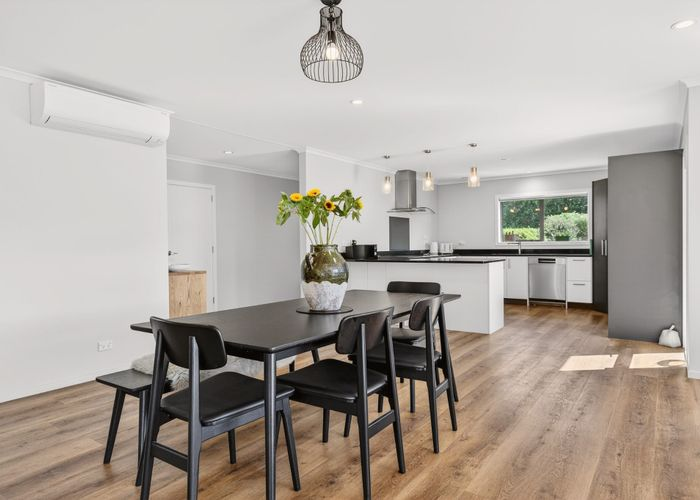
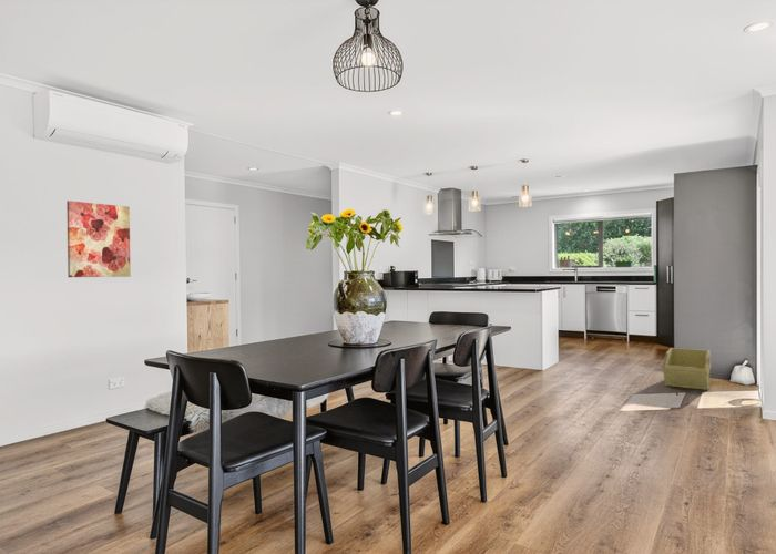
+ wall art (100, 240)
+ storage bin (687, 368)
